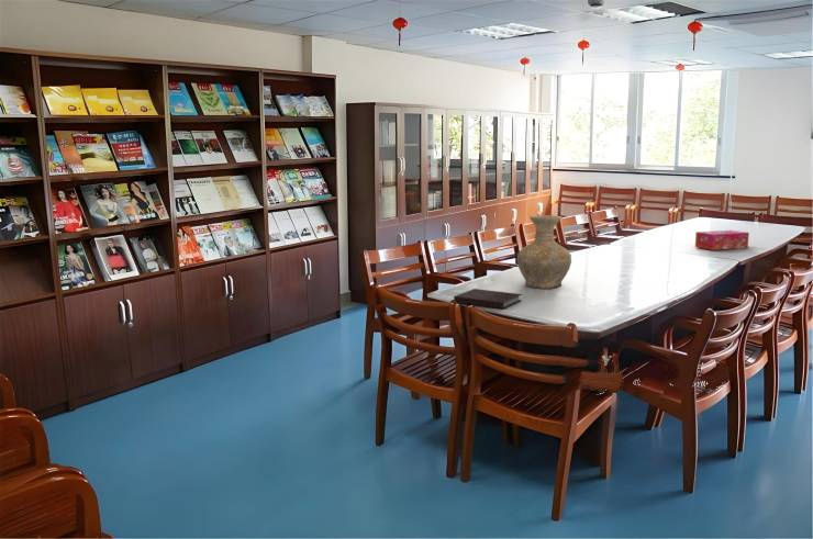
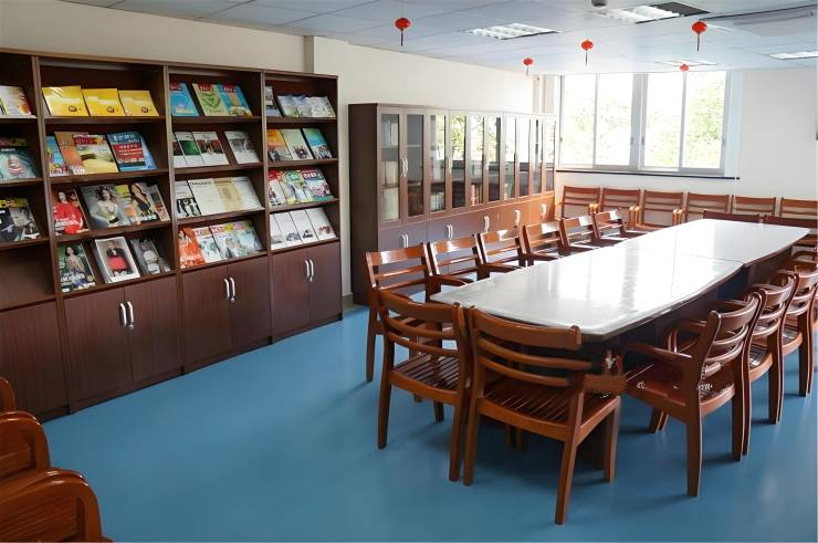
- tissue box (722, 239)
- notebook (488, 297)
- vase (544, 250)
